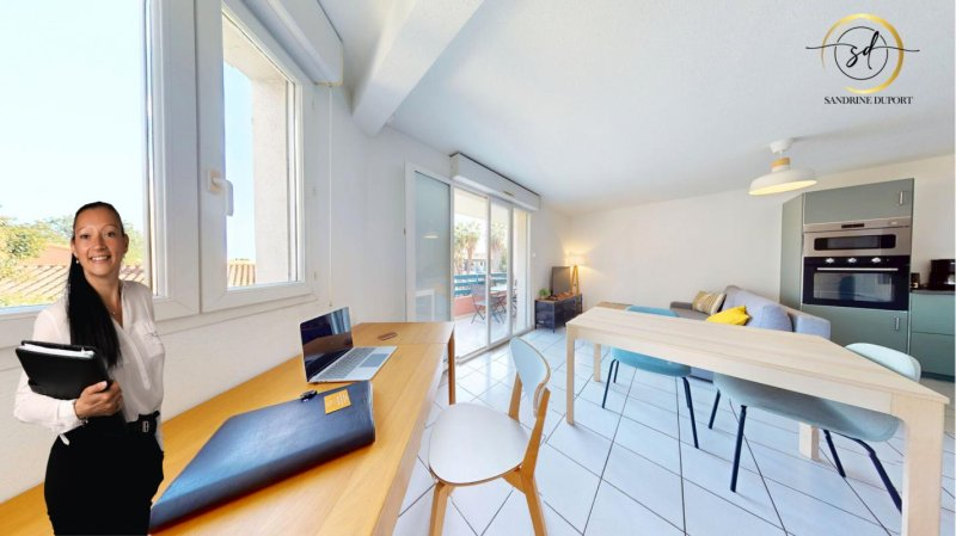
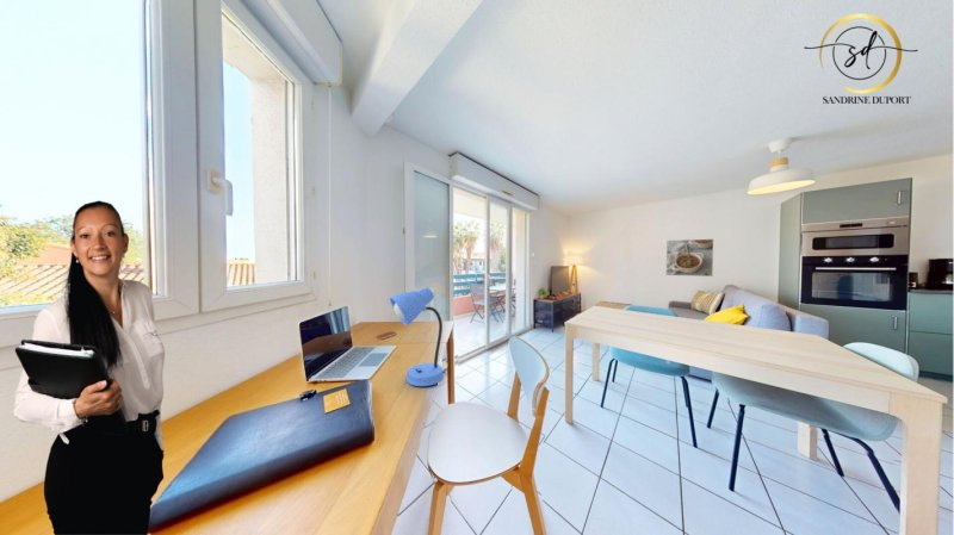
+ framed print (688, 257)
+ desk lamp (408, 324)
